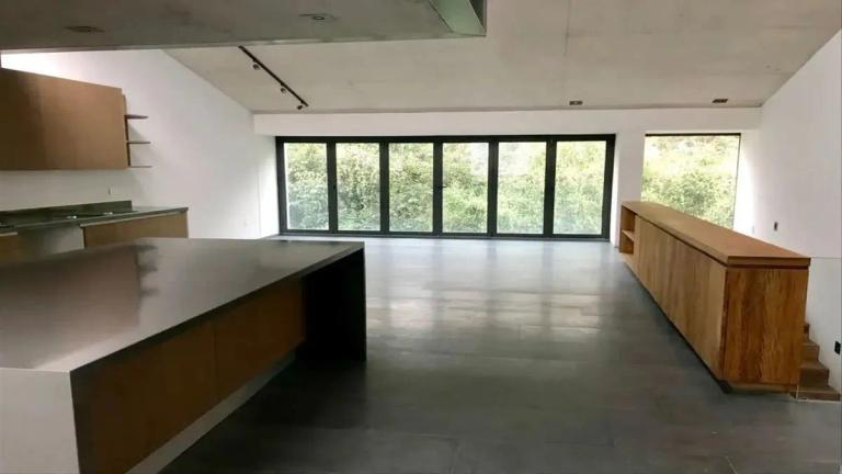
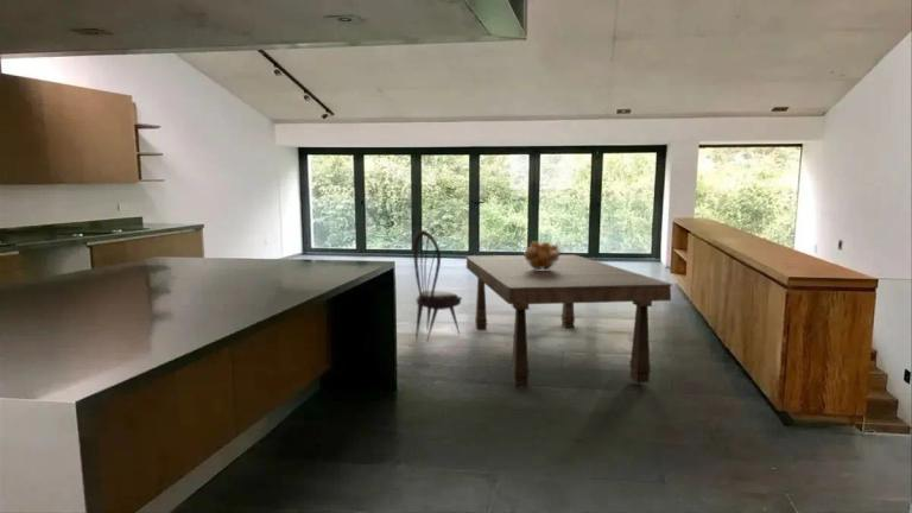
+ dining chair (433, 284)
+ fruit basket (542, 254)
+ dining table (549, 303)
